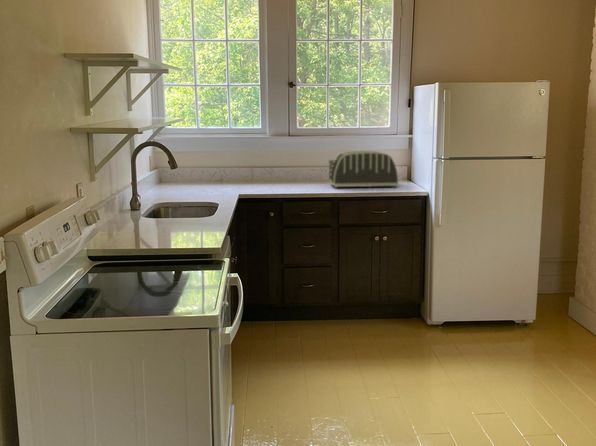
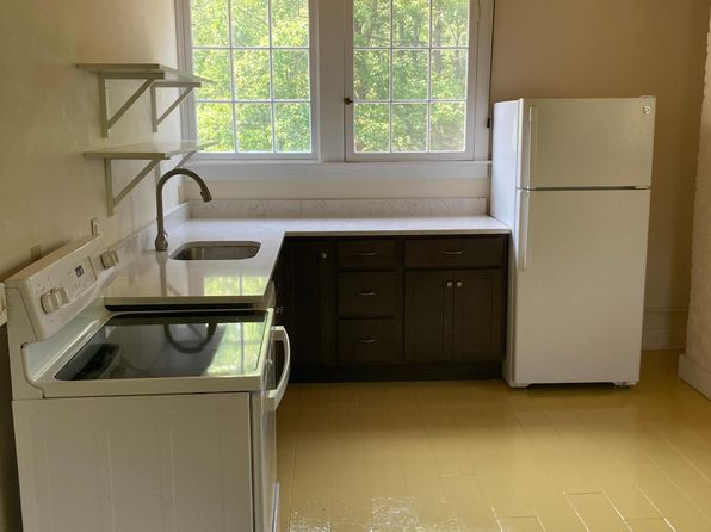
- toaster (361, 168)
